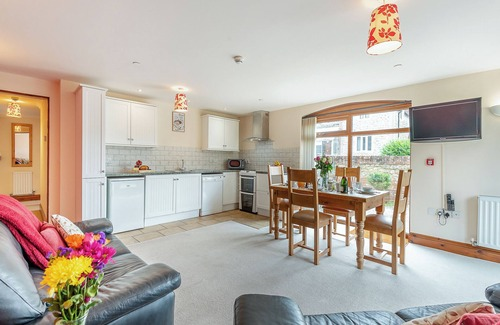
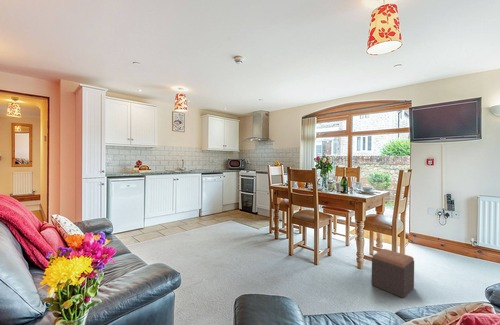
+ footstool (392, 270)
